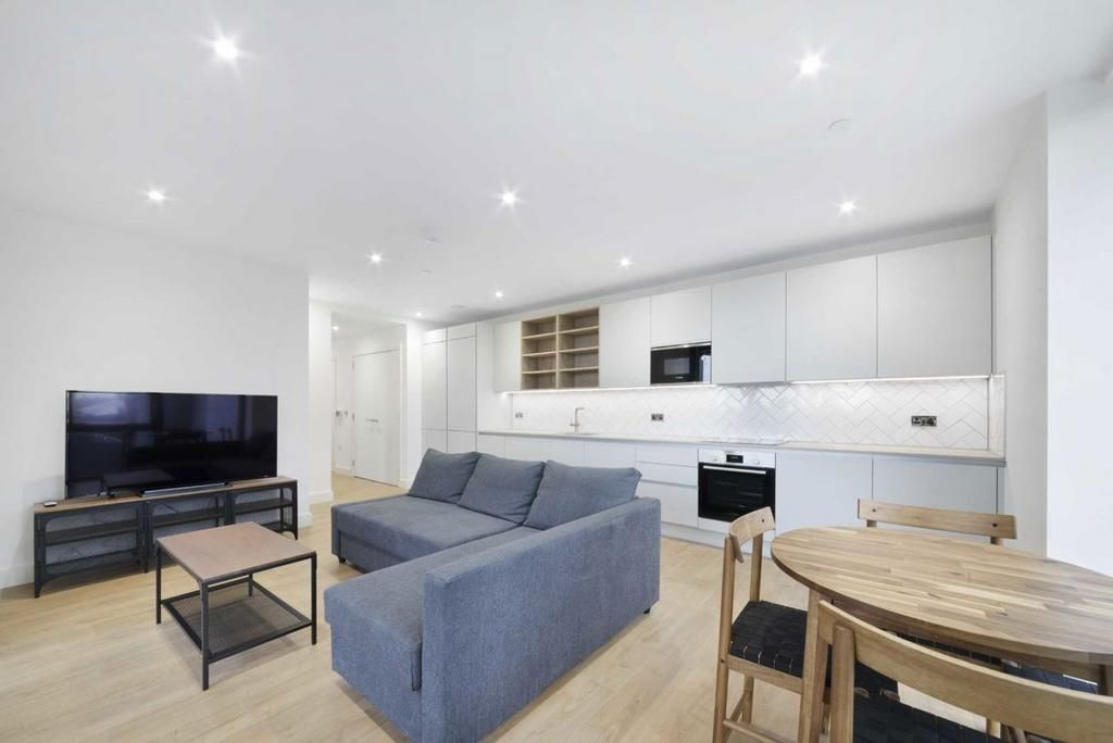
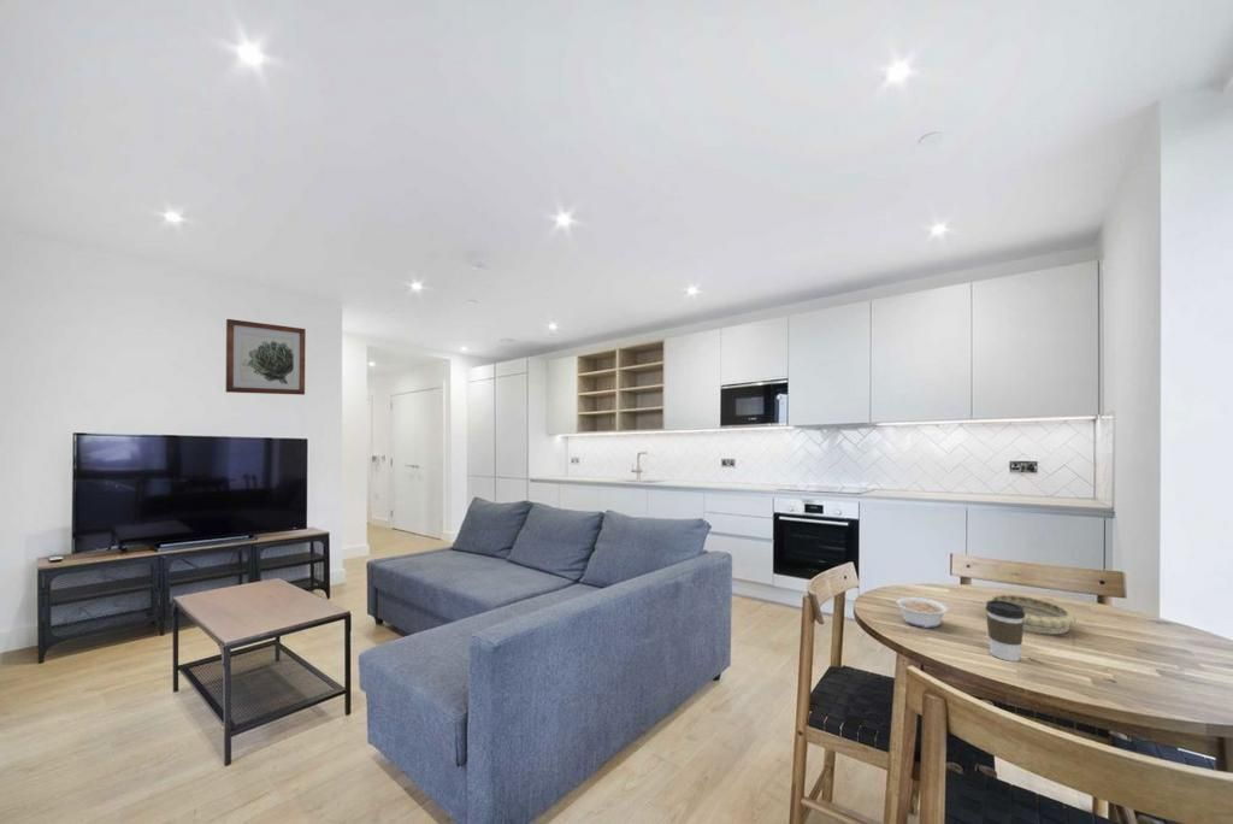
+ legume (920, 611)
+ wall art (267, 358)
+ decorative bowl (1028, 613)
+ coffee cup (1004, 630)
